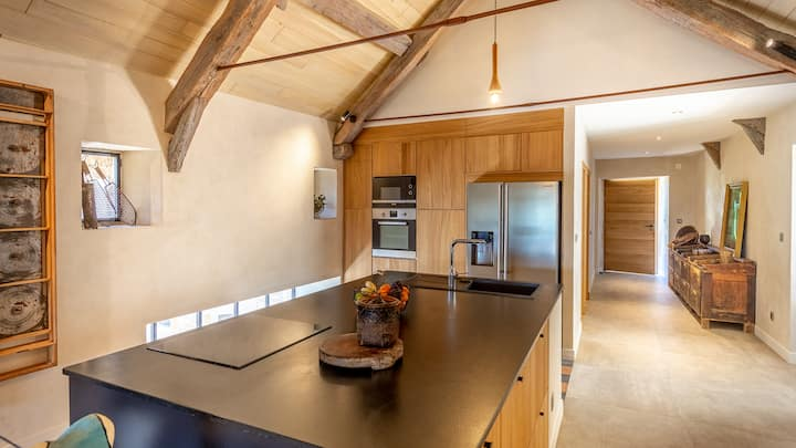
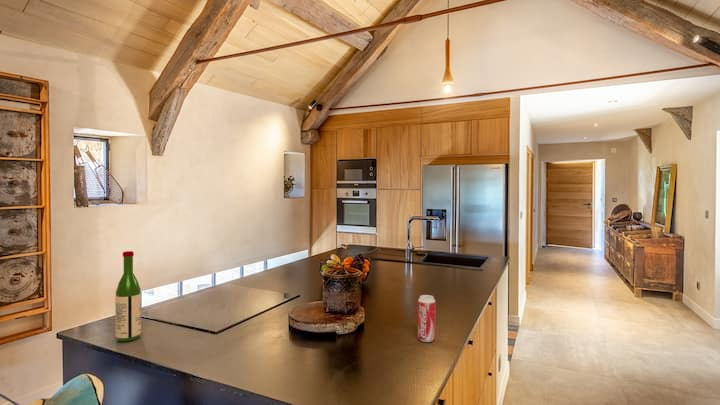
+ beverage can (426, 318)
+ wine bottle (128, 294)
